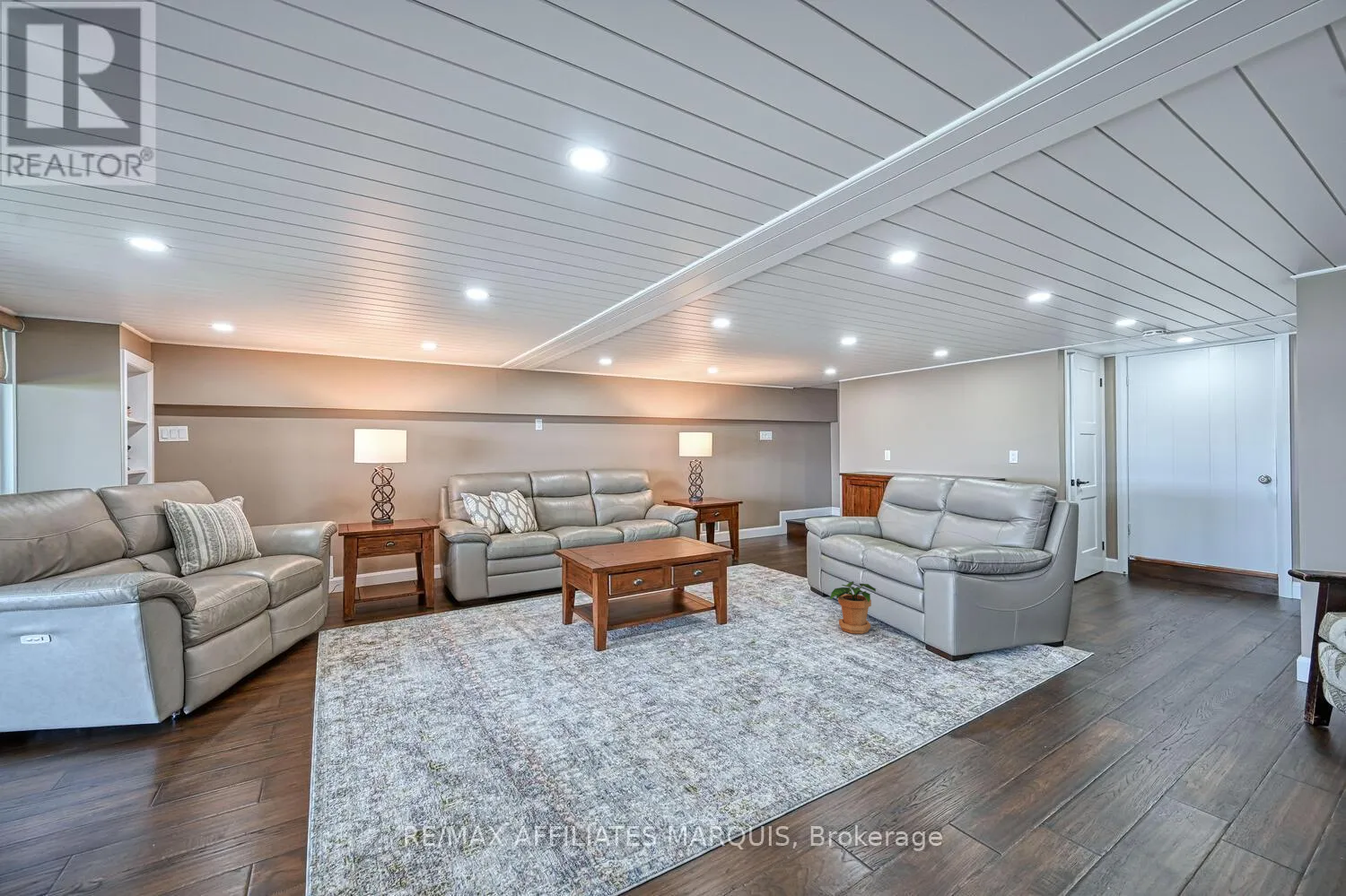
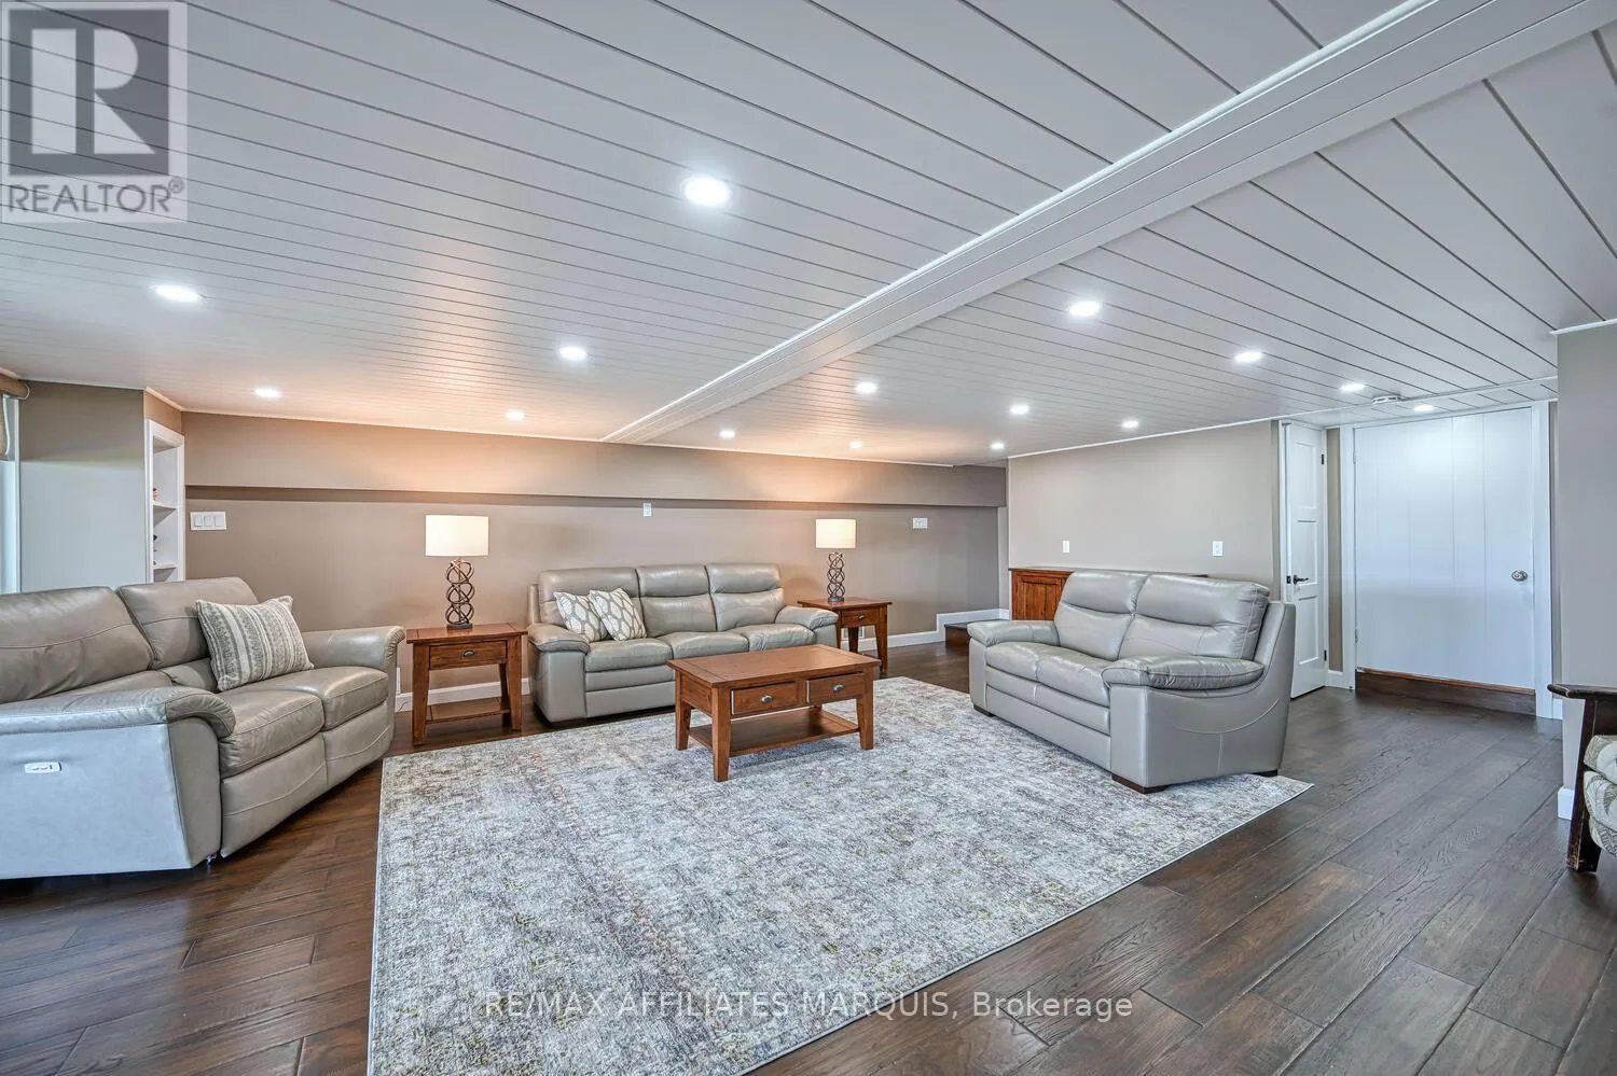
- potted plant (849, 605)
